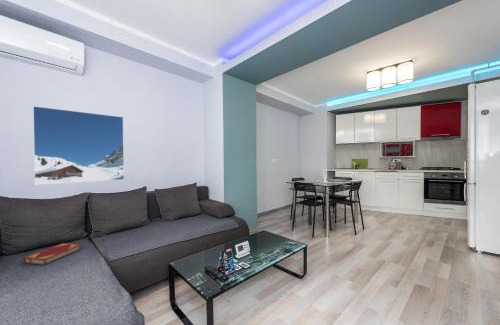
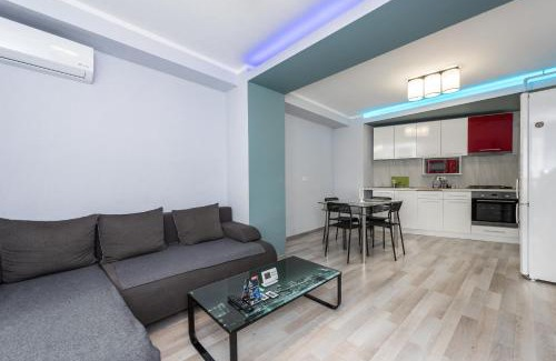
- hardback book (54, 253)
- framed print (83, 147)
